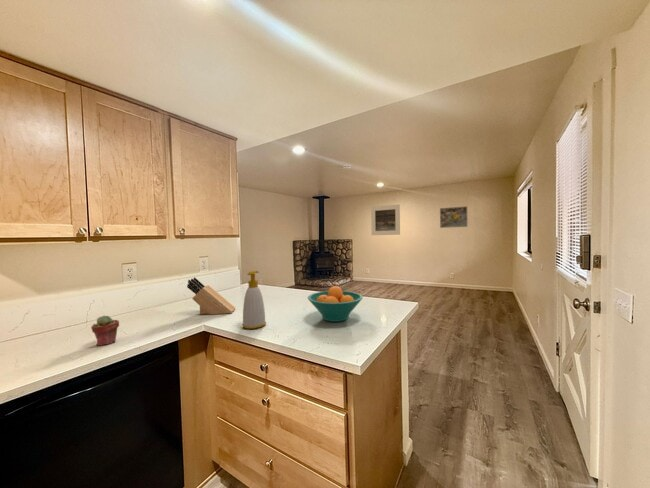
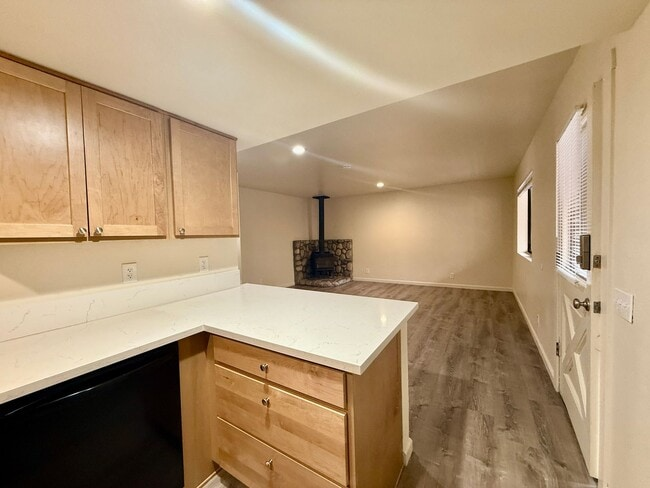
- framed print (385, 220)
- potted succulent (105, 329)
- soap bottle (253, 298)
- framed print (453, 217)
- knife block (210, 294)
- fruit bowl (335, 302)
